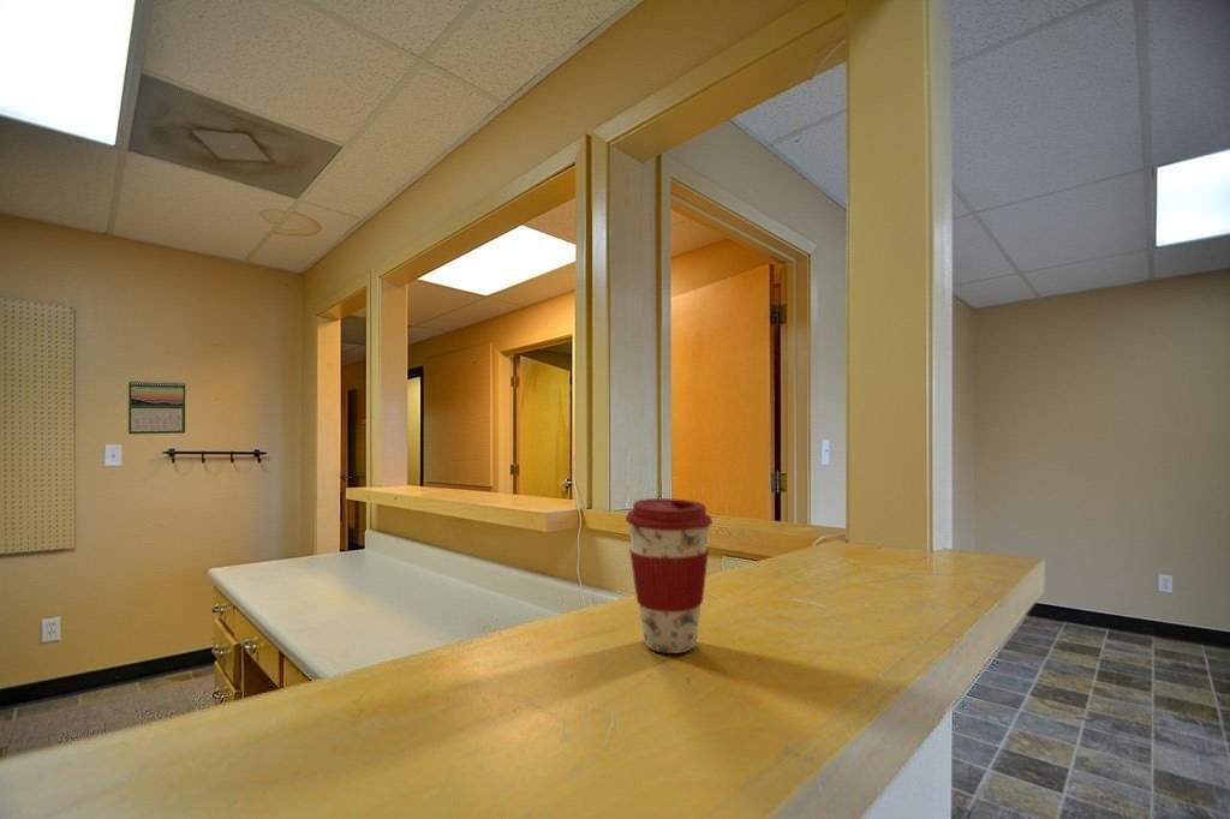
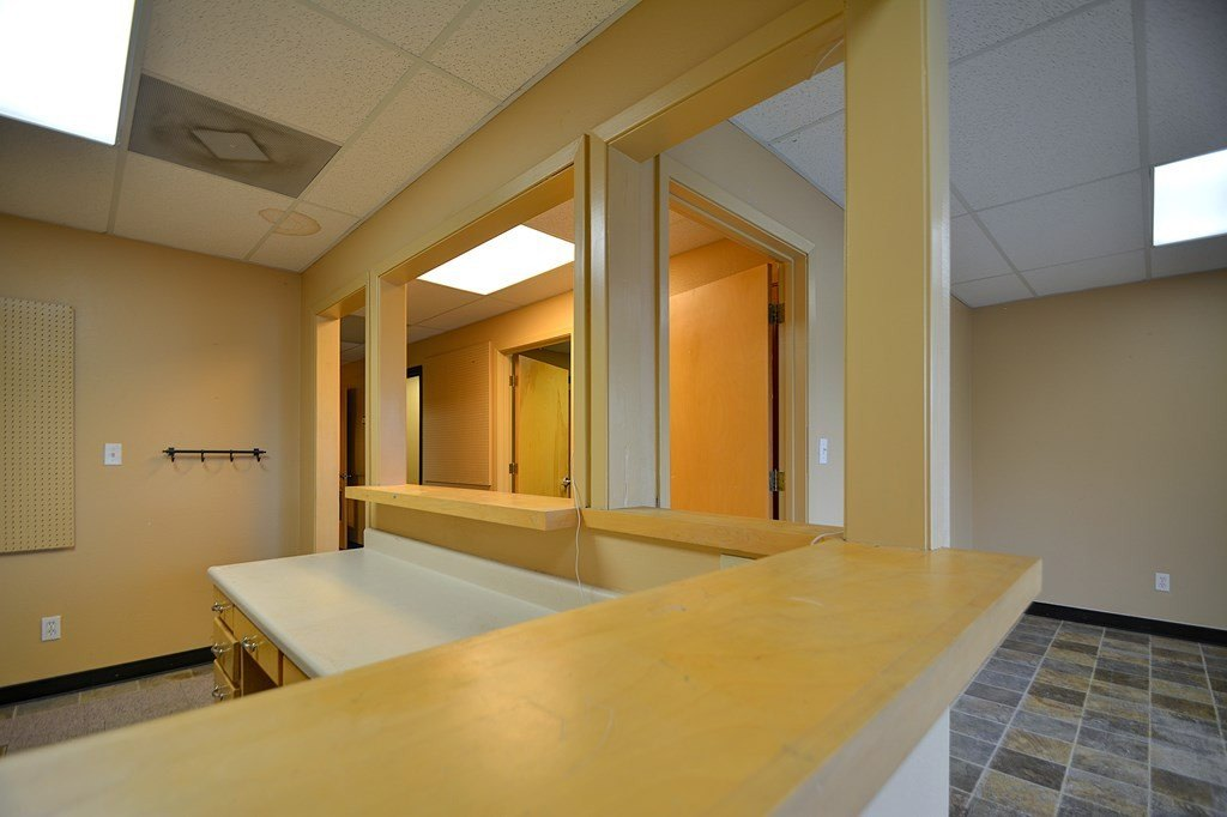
- calendar (157, 406)
- coffee cup (669, 572)
